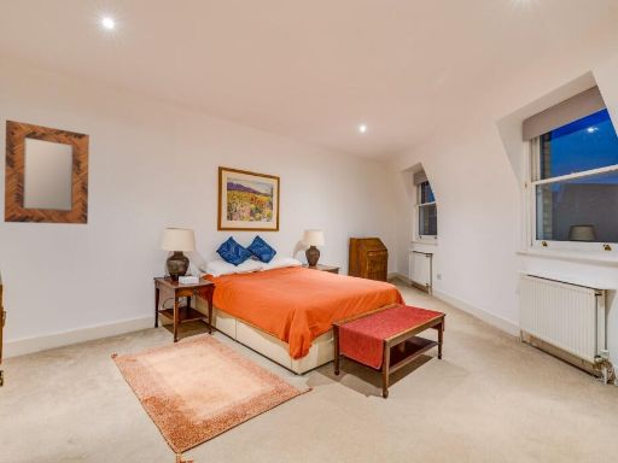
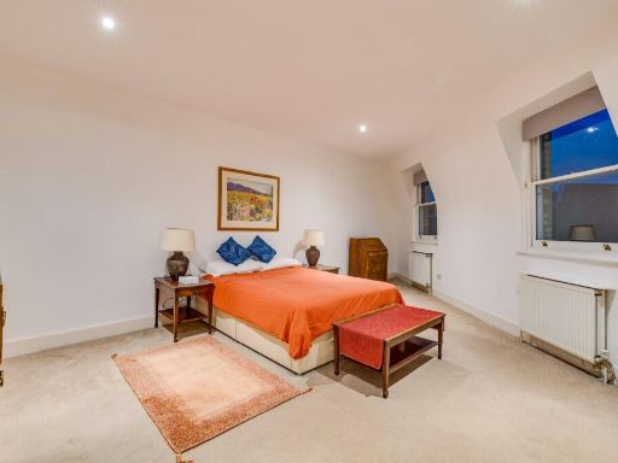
- home mirror (48, 175)
